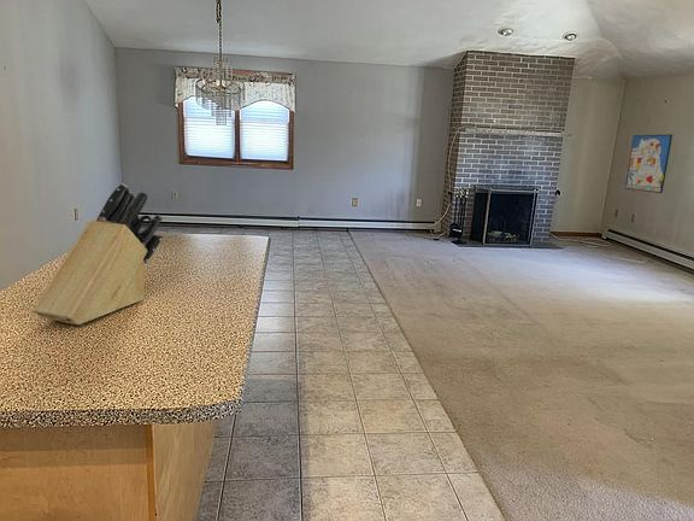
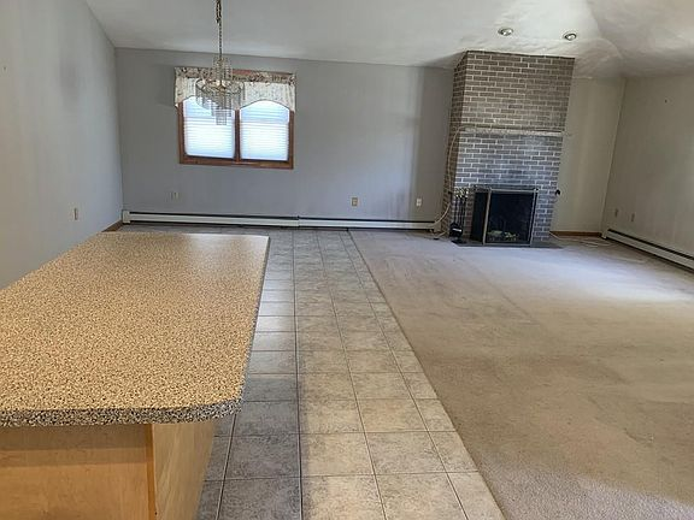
- wall art (647, 163)
- knife block (105, 247)
